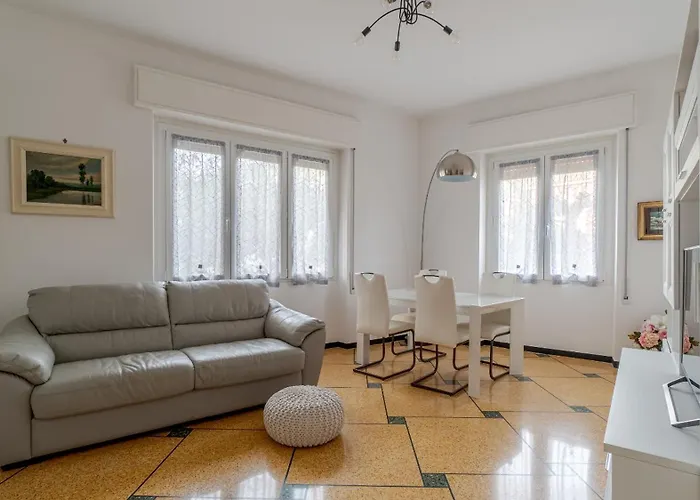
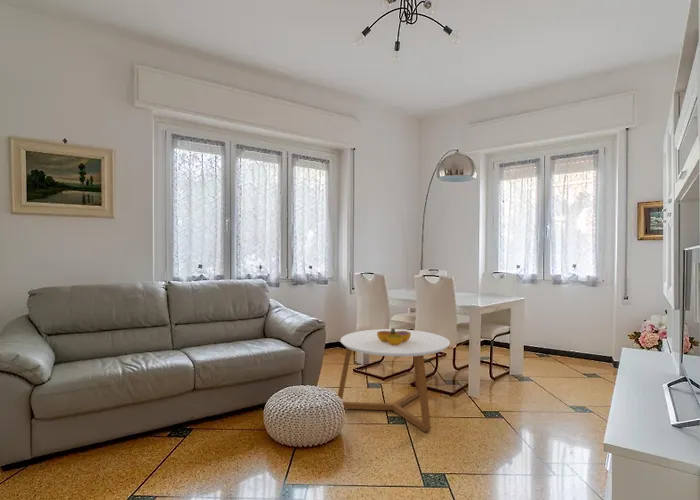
+ coffee table (399, 356)
+ decorative bowl (391, 334)
